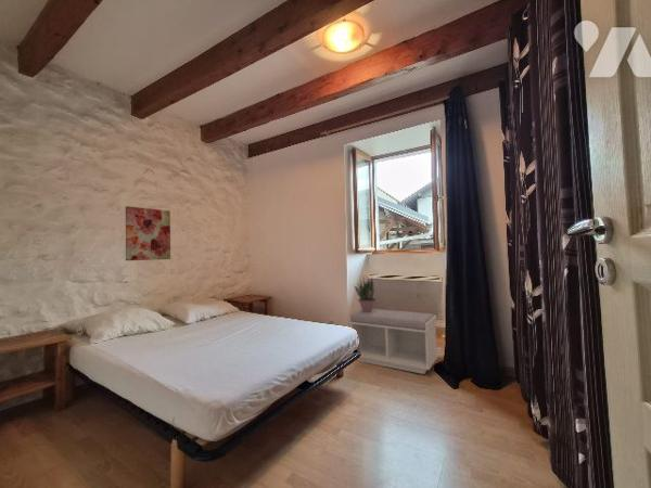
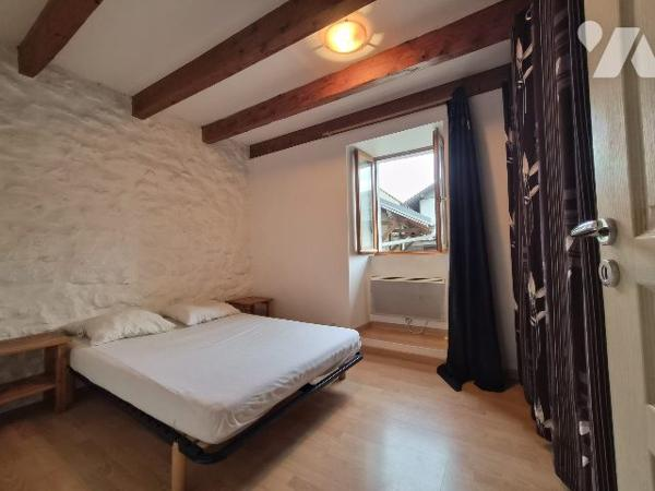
- wall art (149, 234)
- potted plant (365, 293)
- bench (392, 336)
